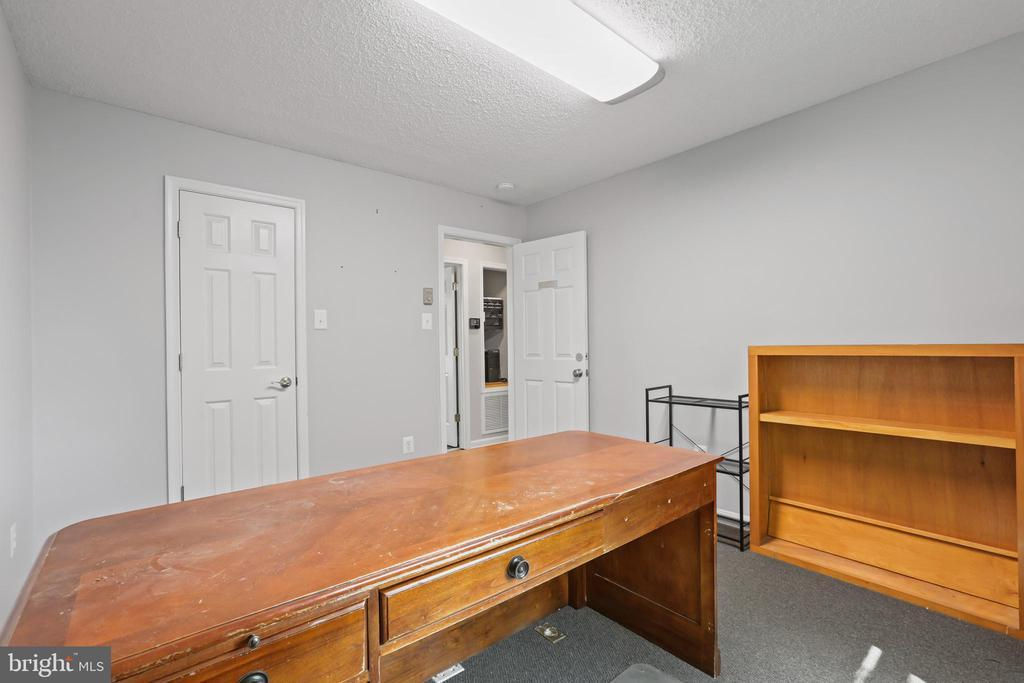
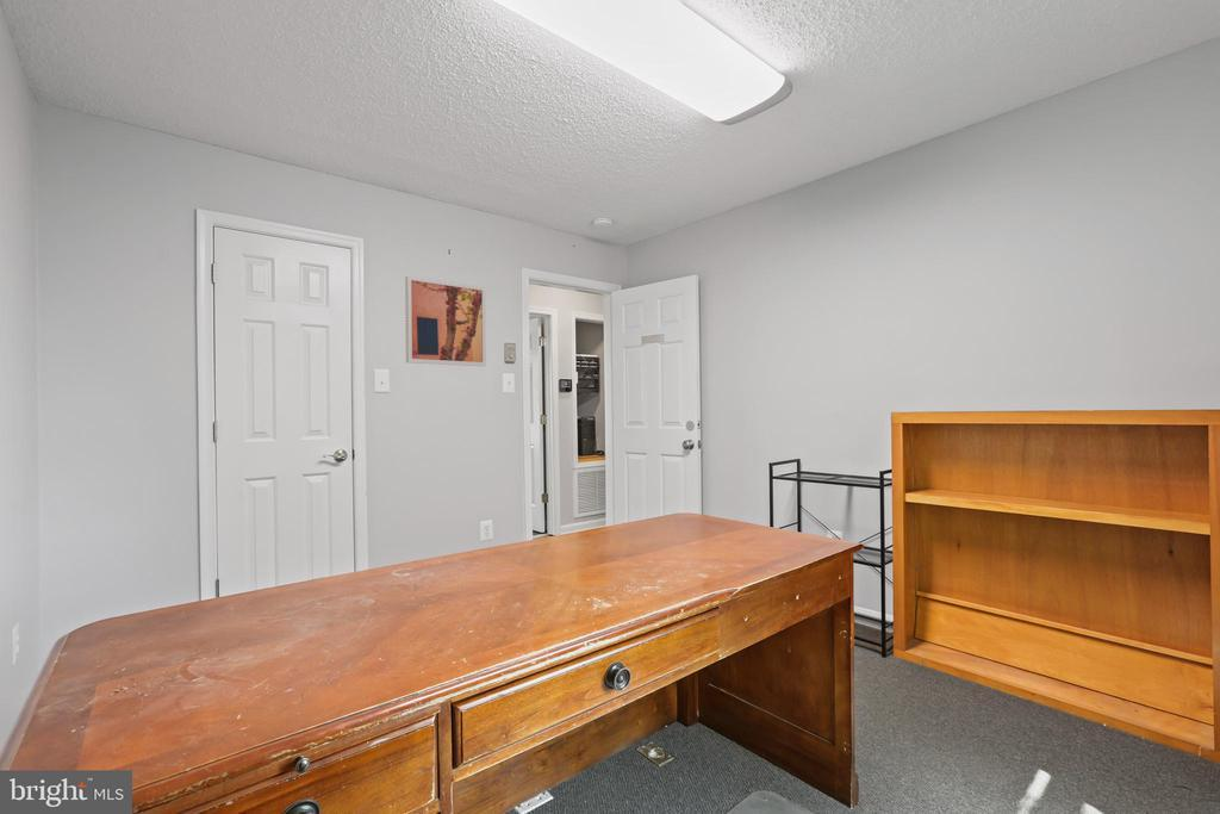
+ wall art (447, 323)
